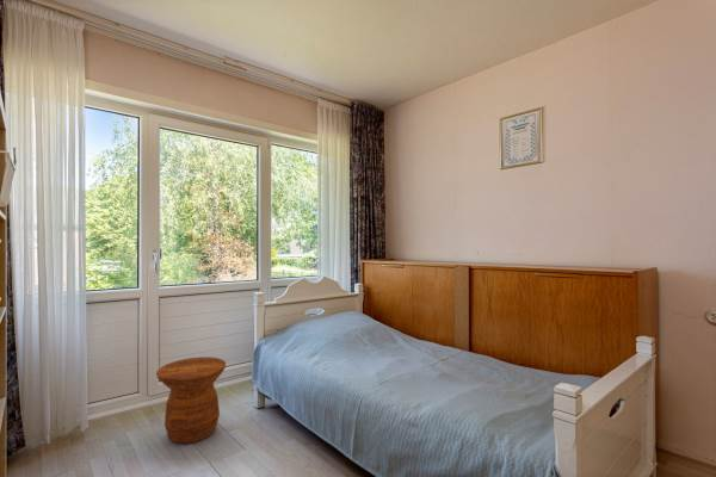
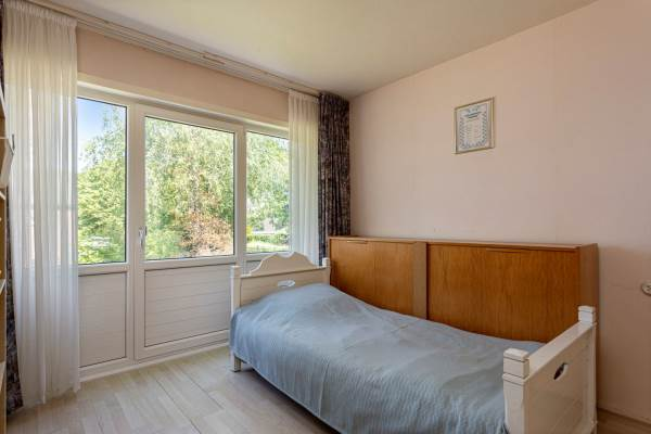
- side table (192, 399)
